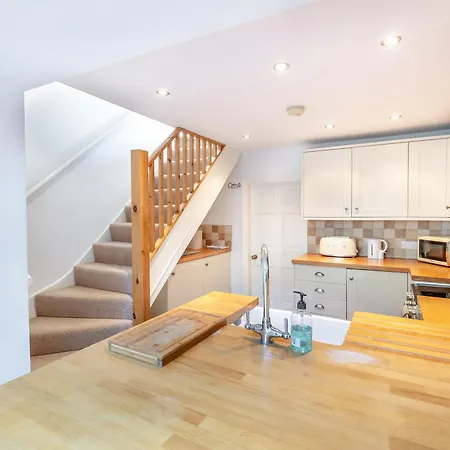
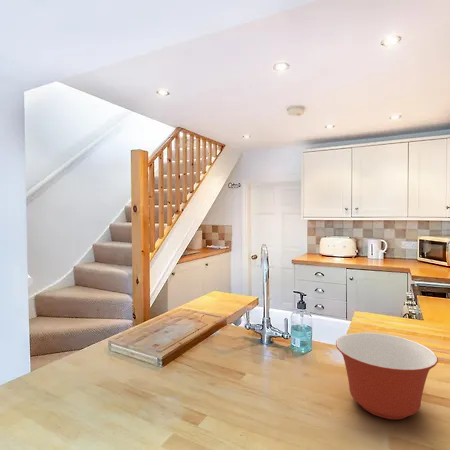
+ mixing bowl (383, 376)
